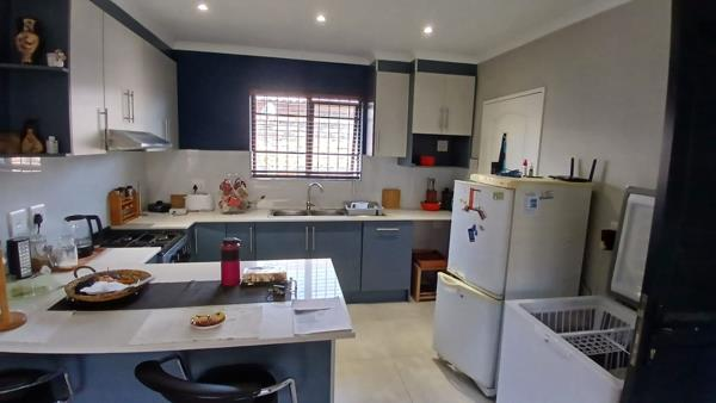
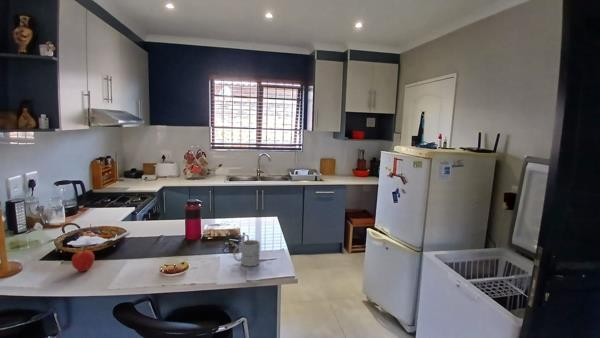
+ mug (246, 252)
+ apple (83, 259)
